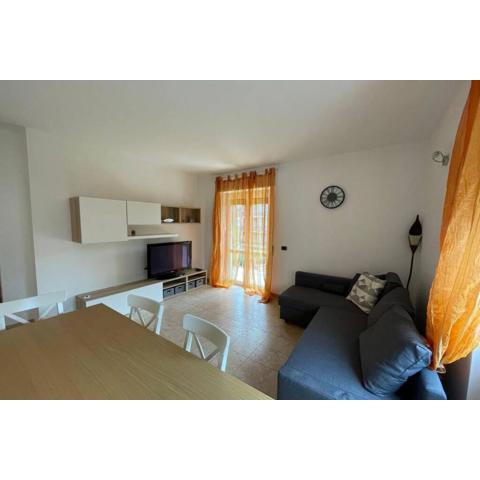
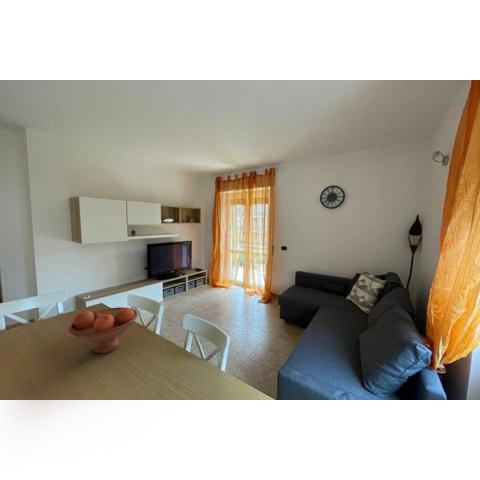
+ fruit bowl (106, 327)
